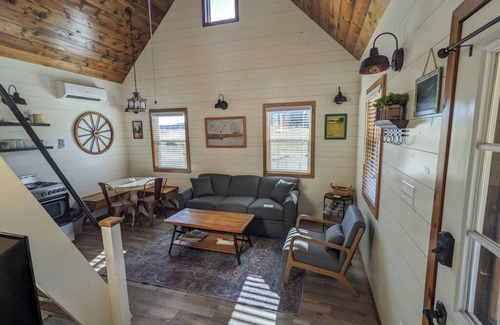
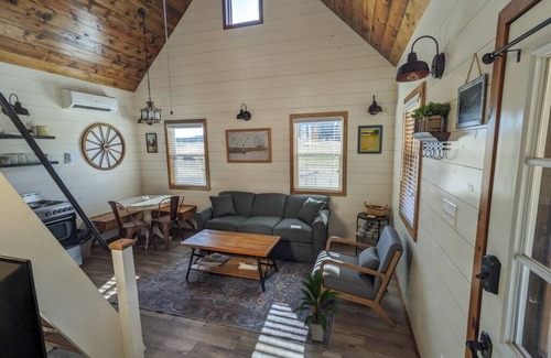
+ indoor plant (315, 304)
